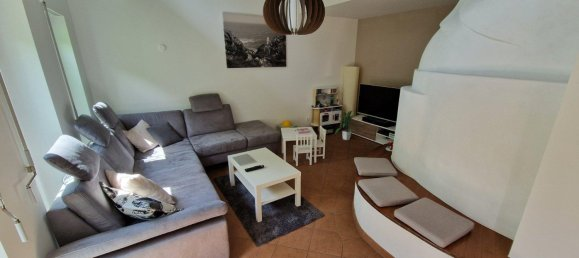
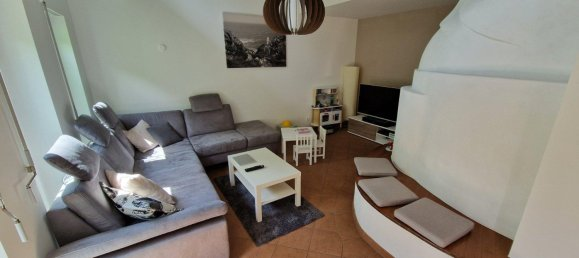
- indoor plant (345, 123)
